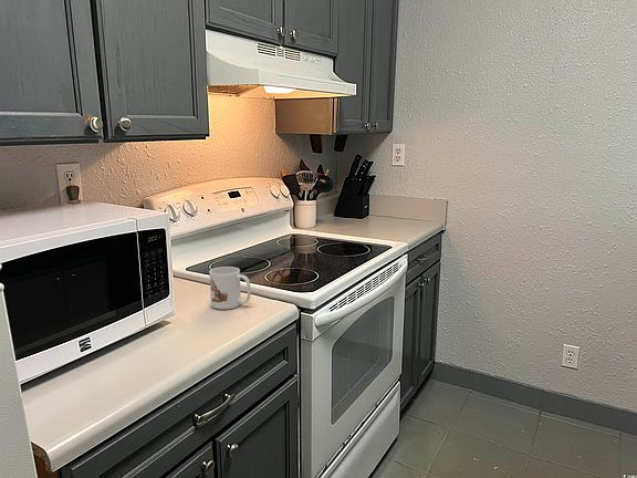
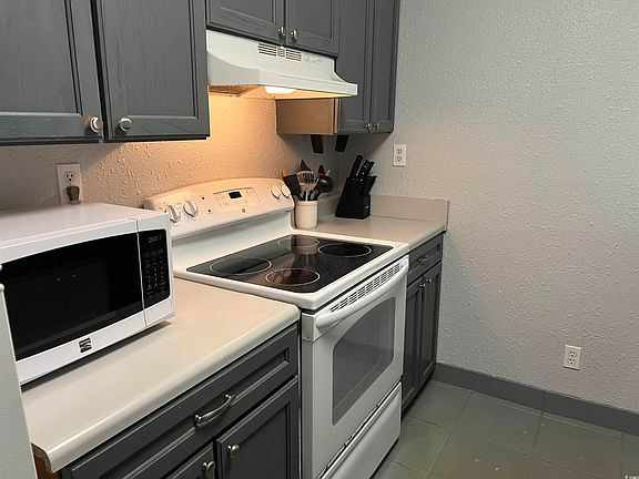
- mug (230, 288)
